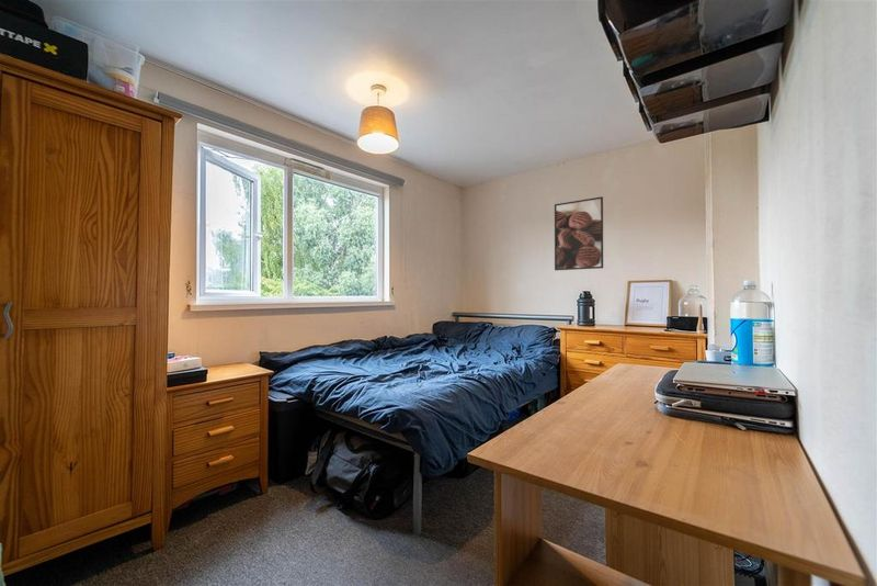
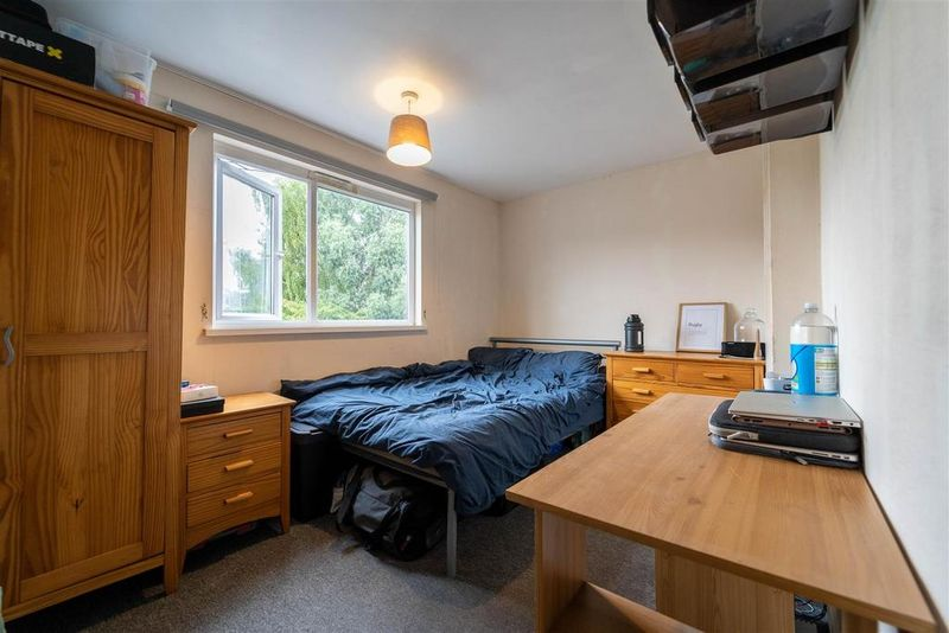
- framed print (578, 235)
